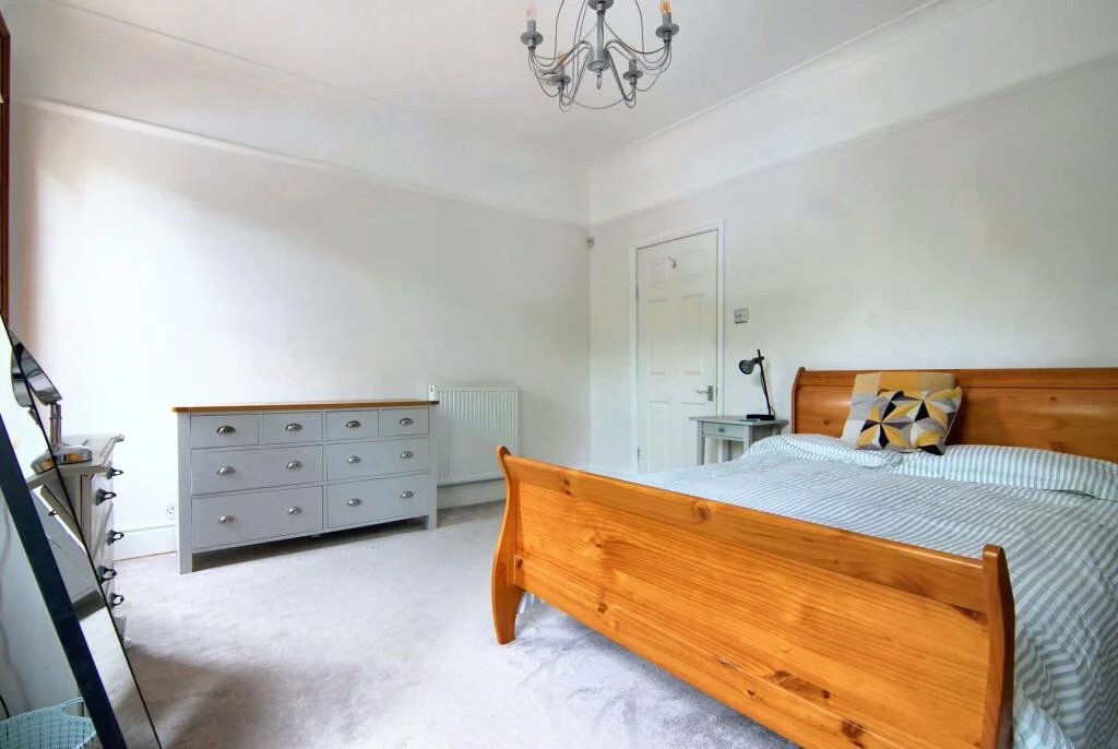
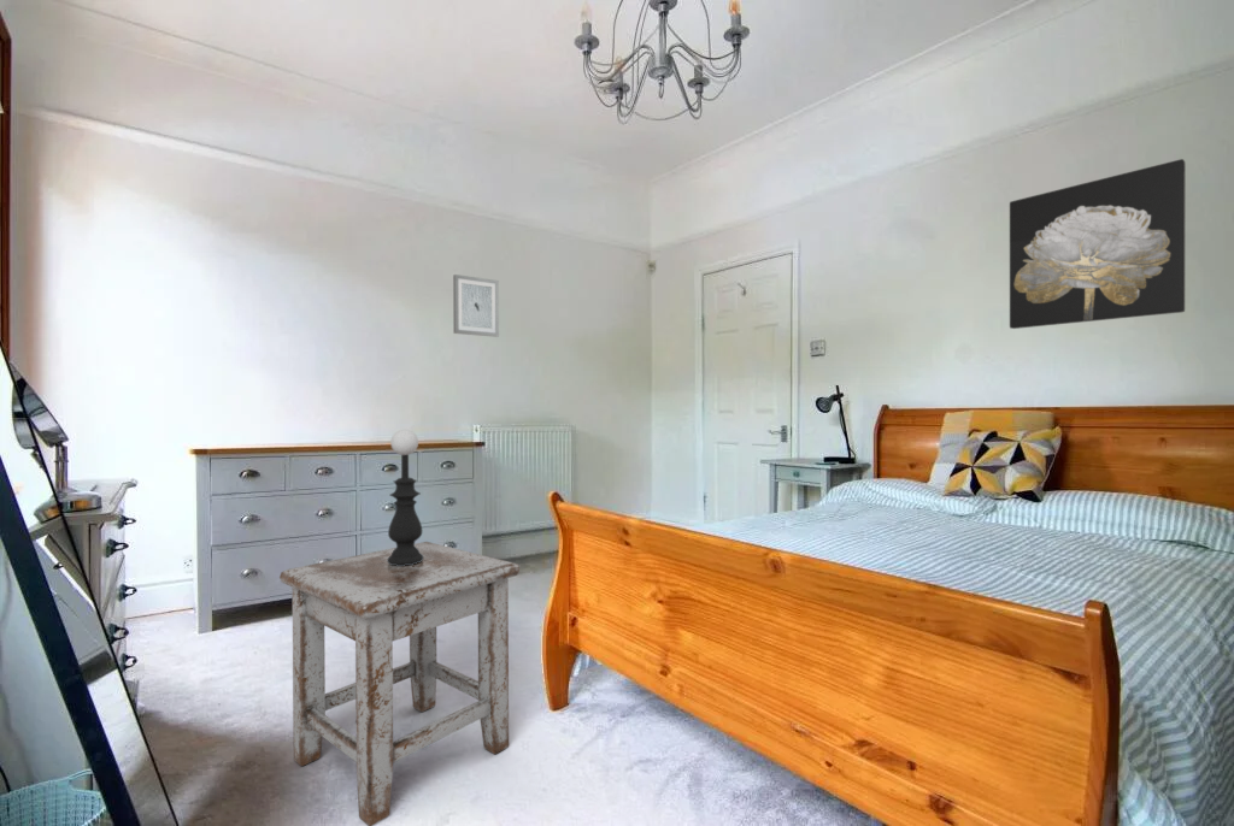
+ table lamp (405, 495)
+ wall art (476, 306)
+ stool (402, 665)
+ wall art (1089, 252)
